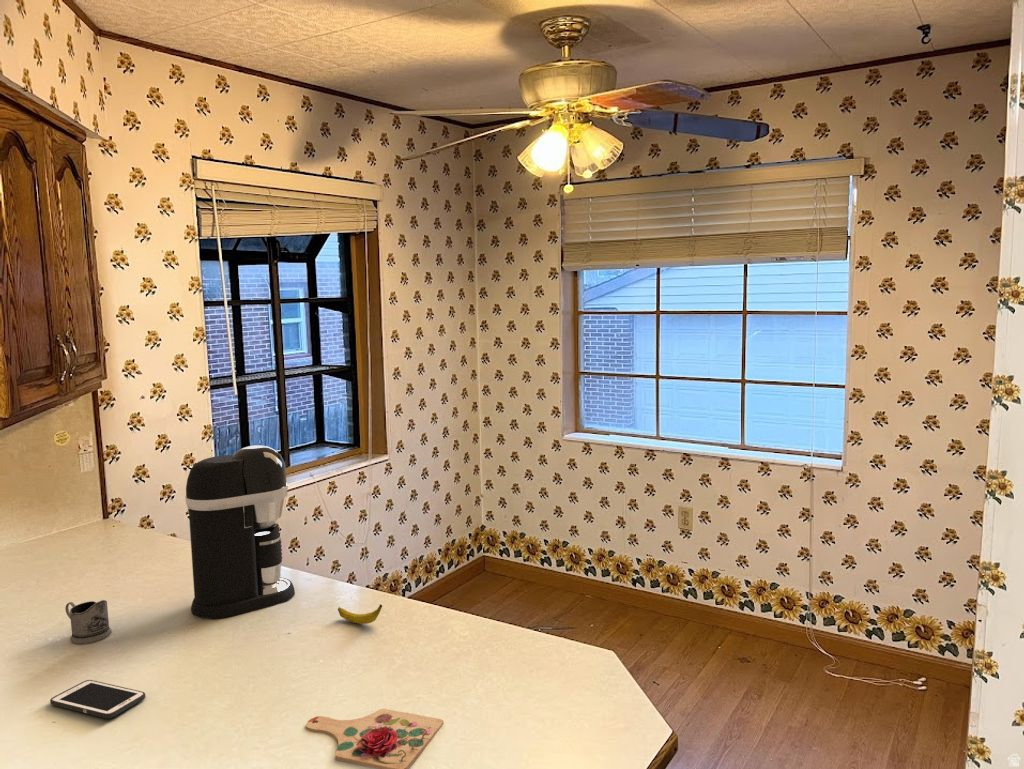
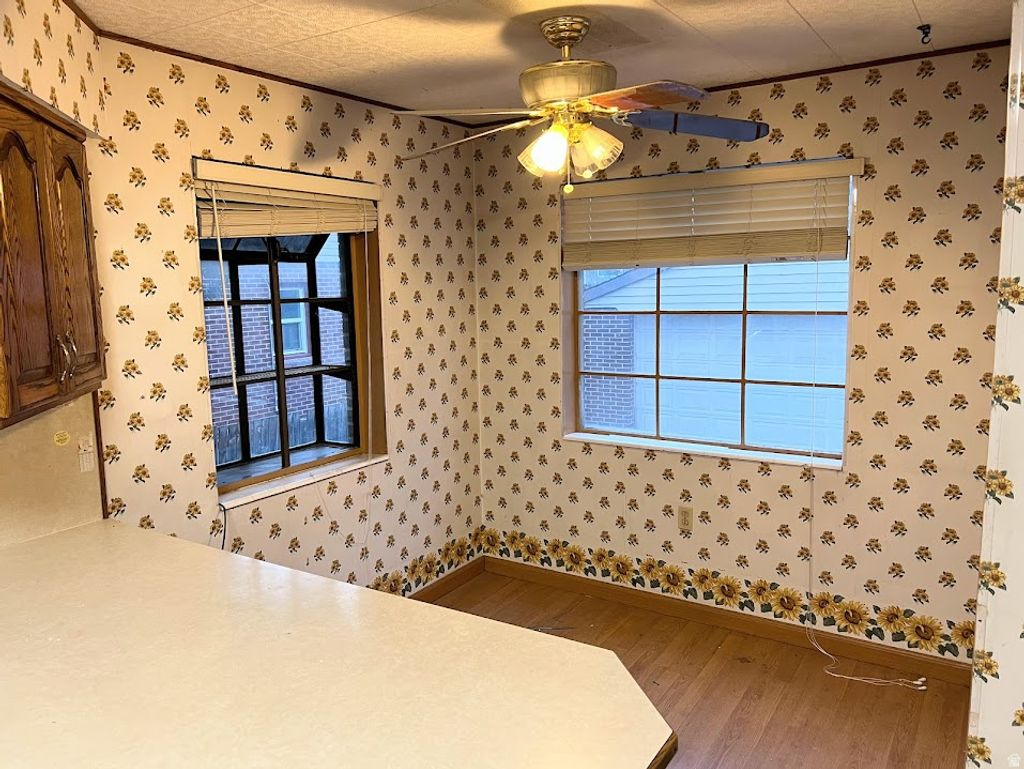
- cutting board (365, 728)
- tea glass holder (84, 616)
- coffee maker (239, 525)
- cell phone (98, 698)
- banana (359, 614)
